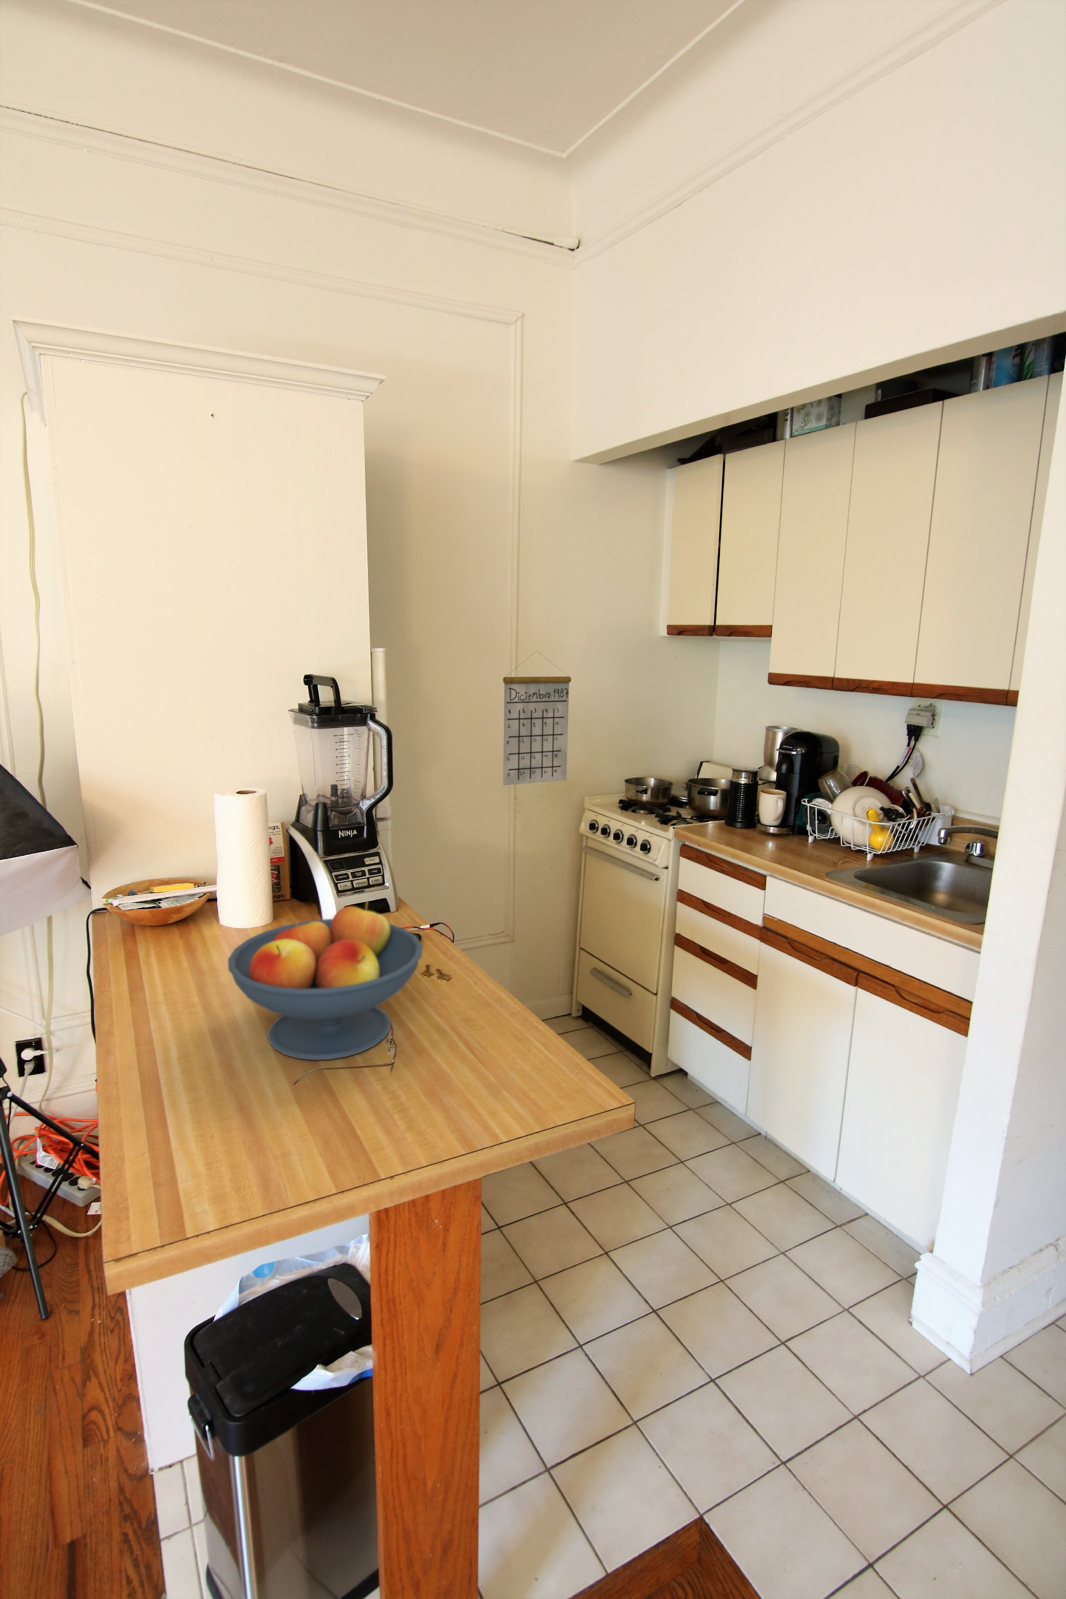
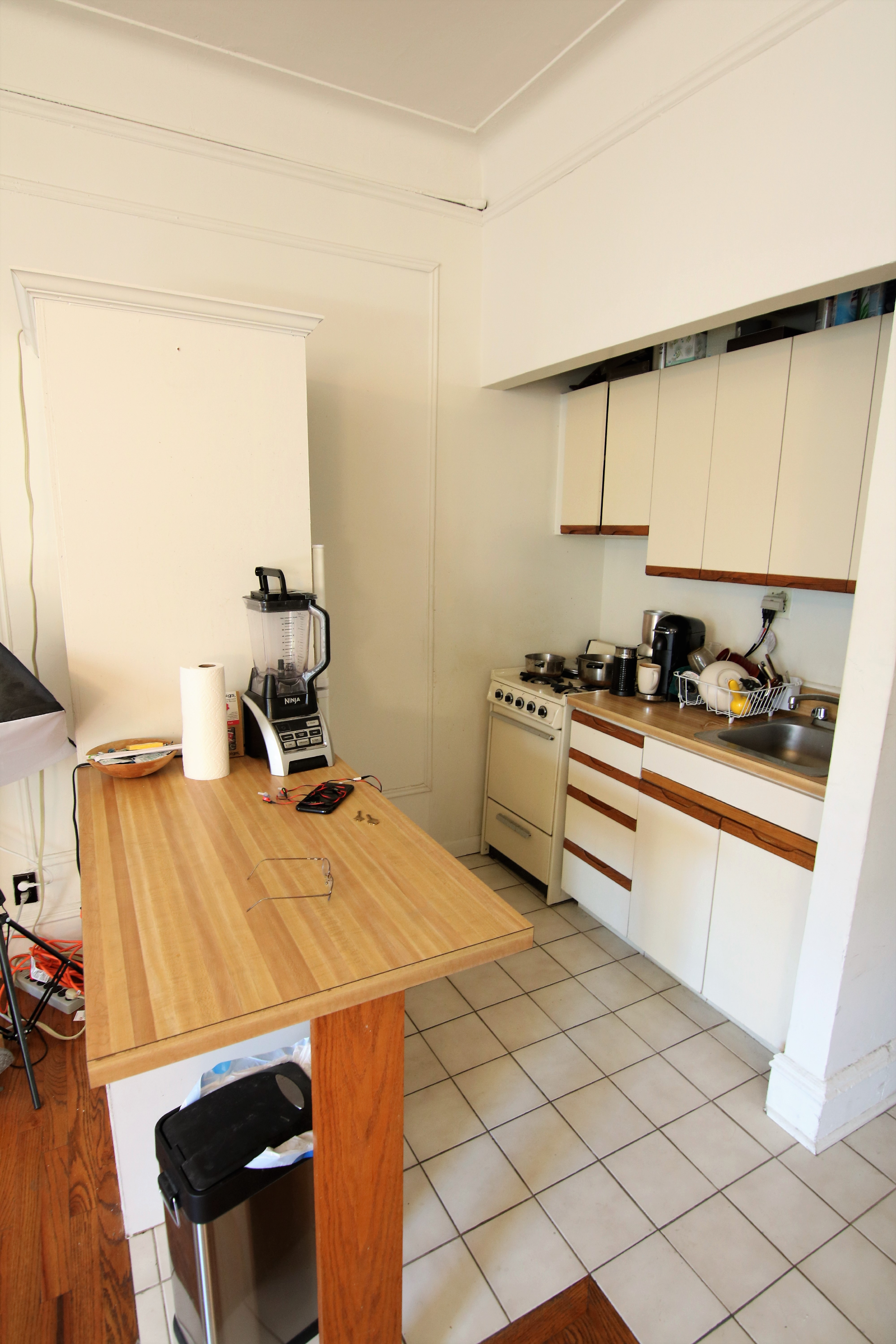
- fruit bowl (328, 977)
- calendar (537, 717)
